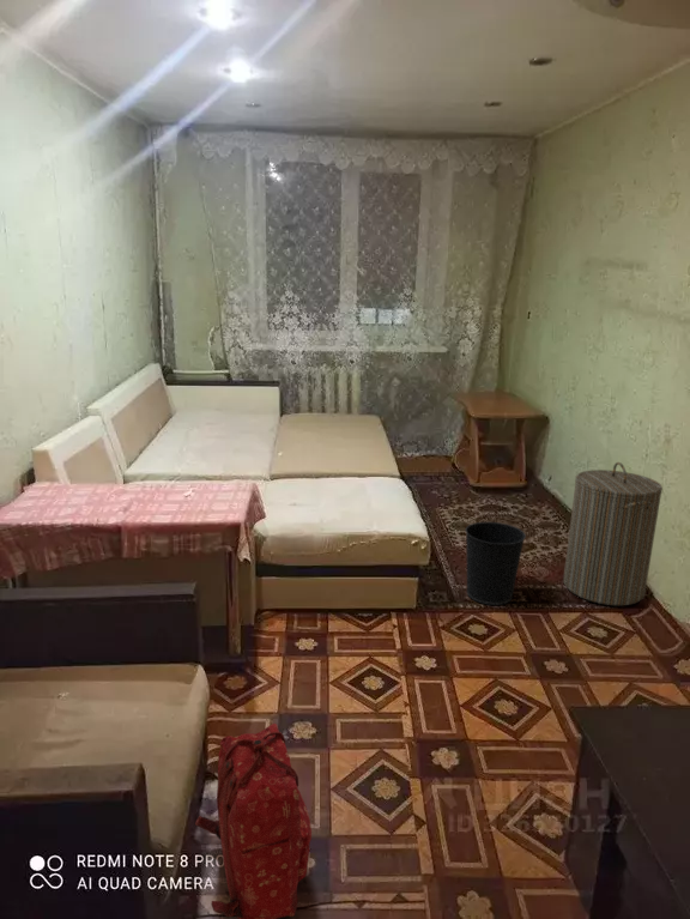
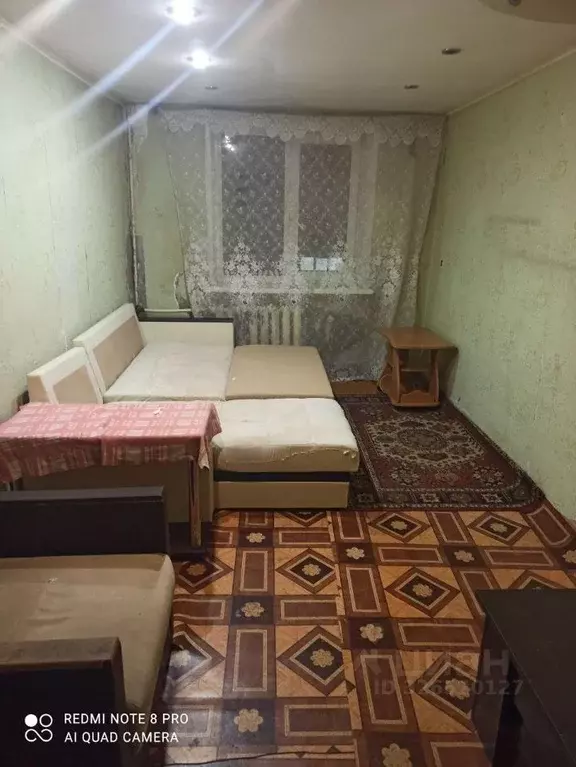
- laundry hamper (611, 527)
- backpack (248, 816)
- wastebasket (491, 563)
